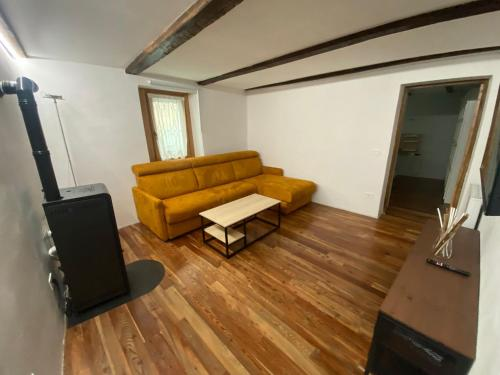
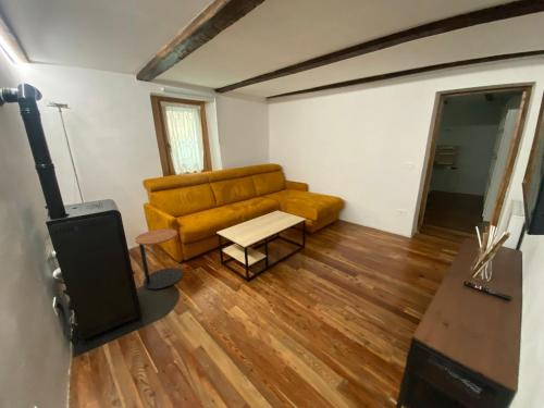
+ side table (162, 269)
